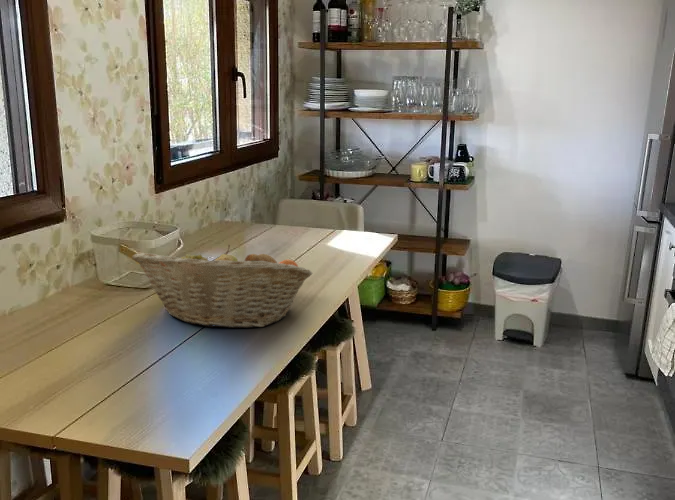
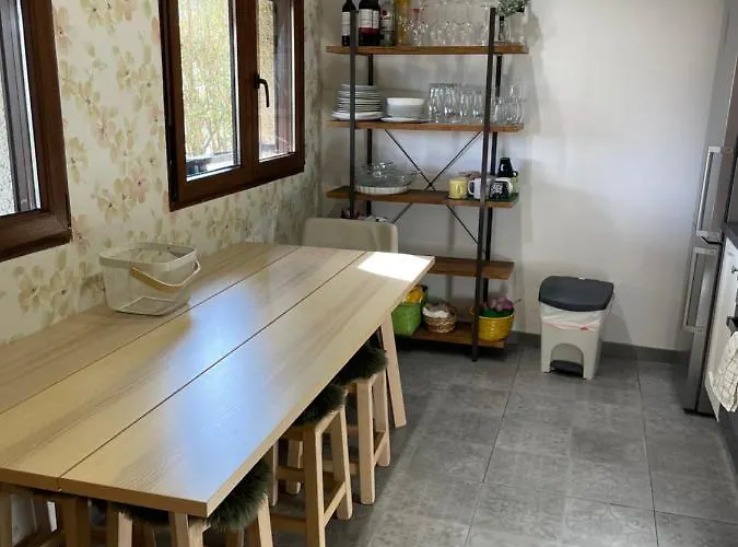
- fruit basket (223, 277)
